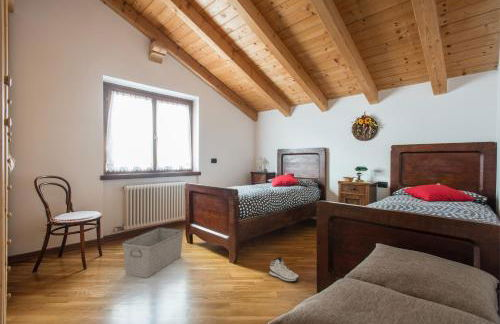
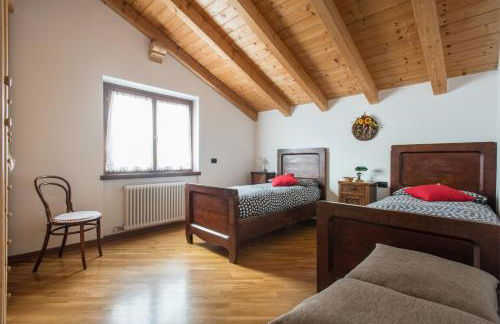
- sneaker (283, 268)
- storage bin (155, 249)
